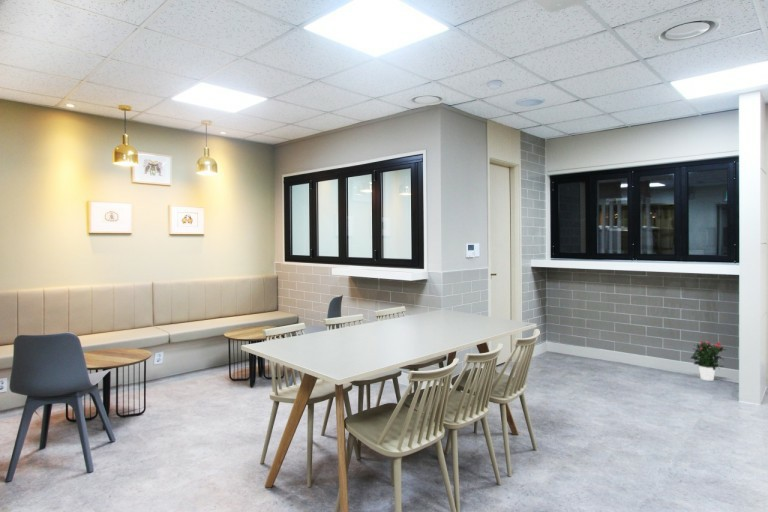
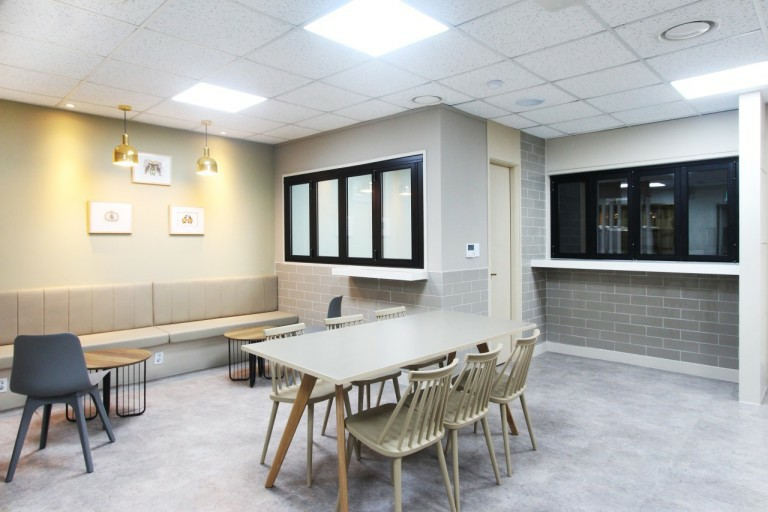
- potted flower (708, 359)
